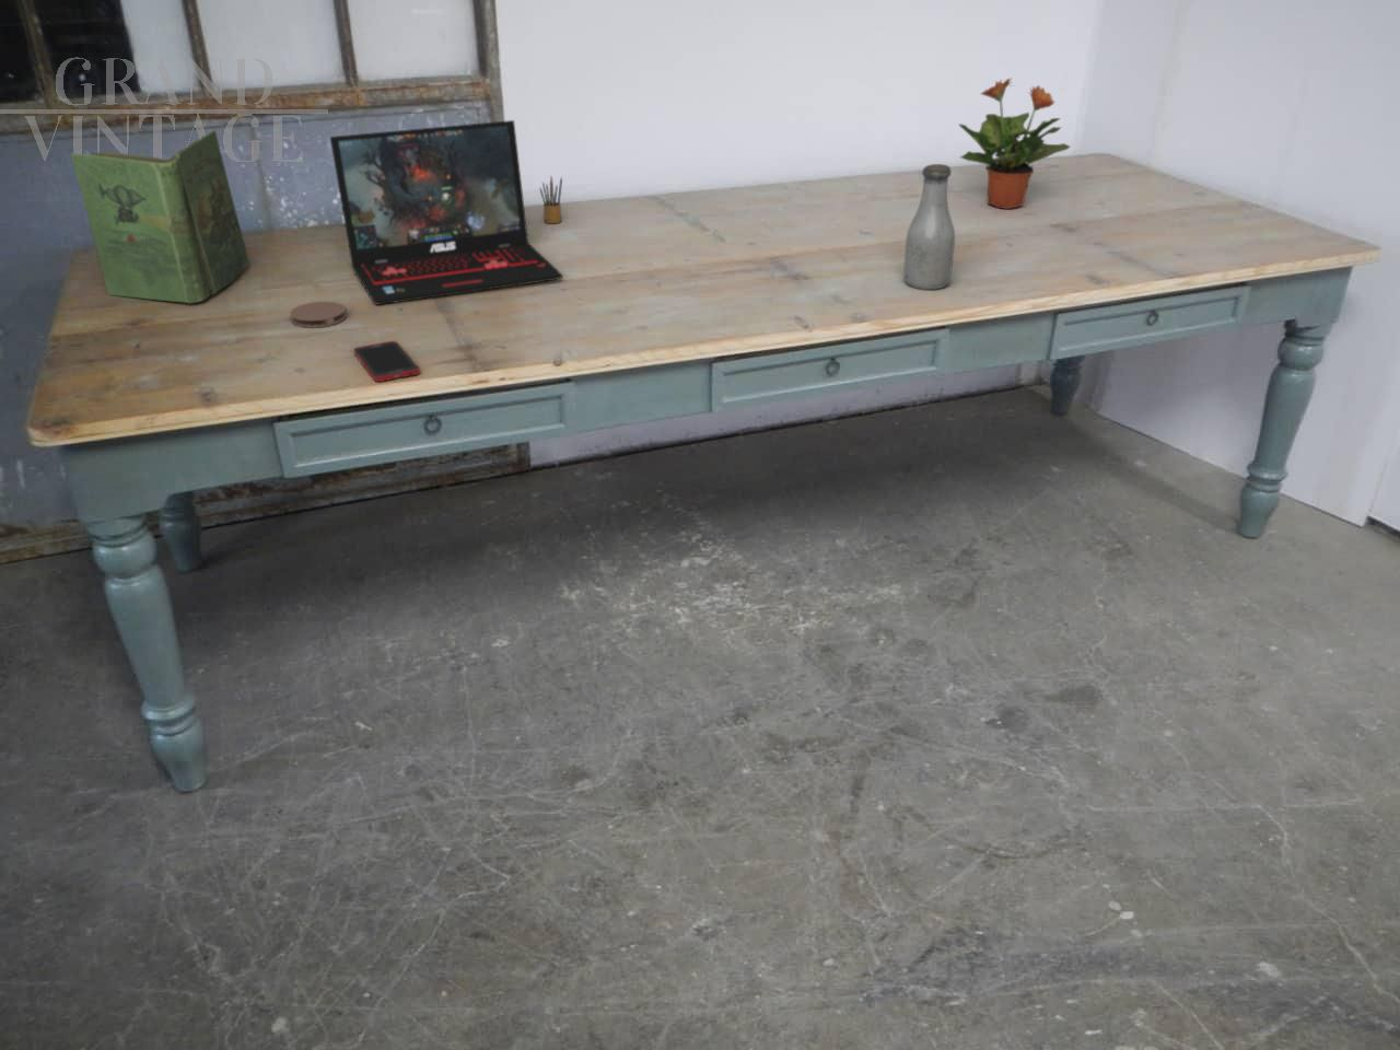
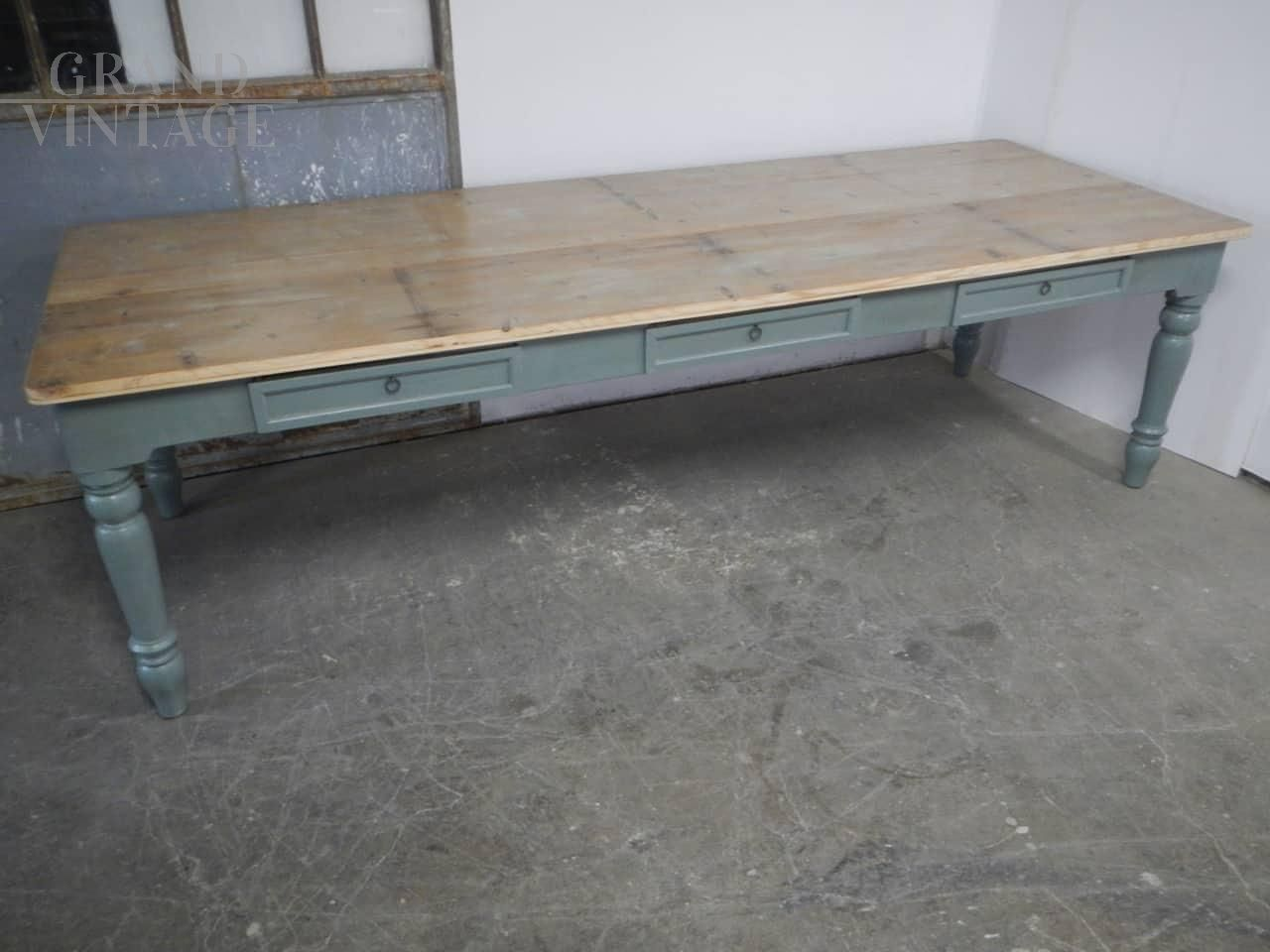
- book (172, 219)
- potted plant (1013, 144)
- cell phone (386, 361)
- laptop (448, 208)
- coaster (317, 314)
- pencil box (552, 200)
- bottle (931, 226)
